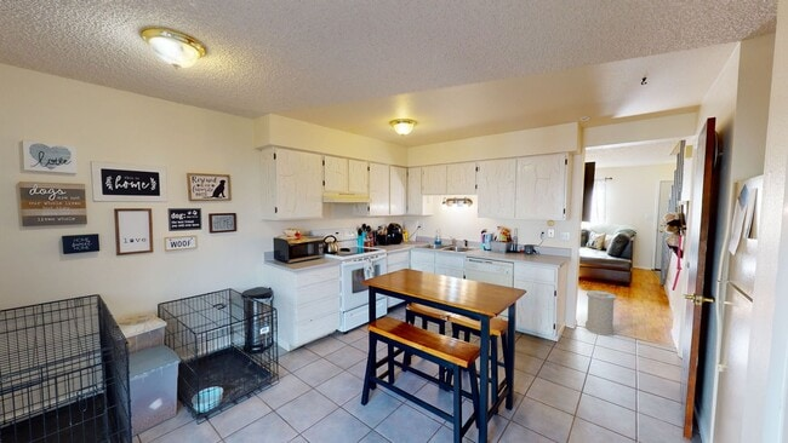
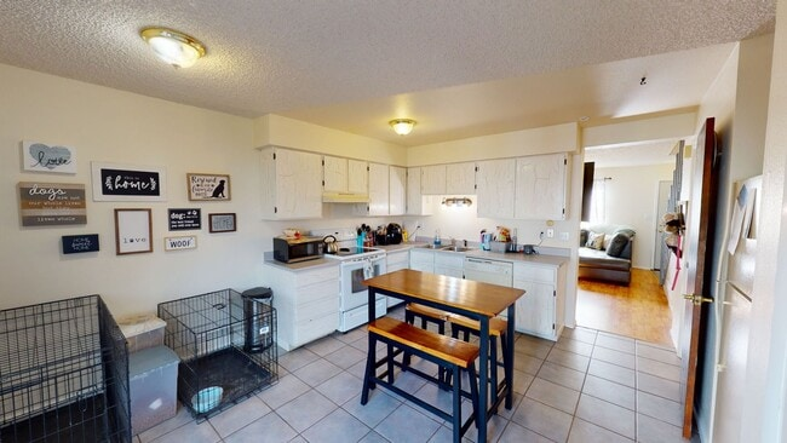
- trash can (600, 311)
